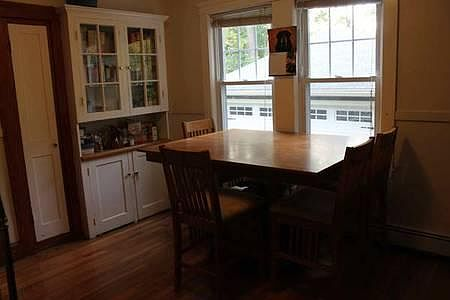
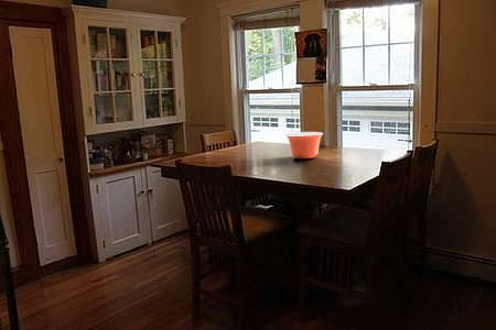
+ mixing bowl (304, 145)
